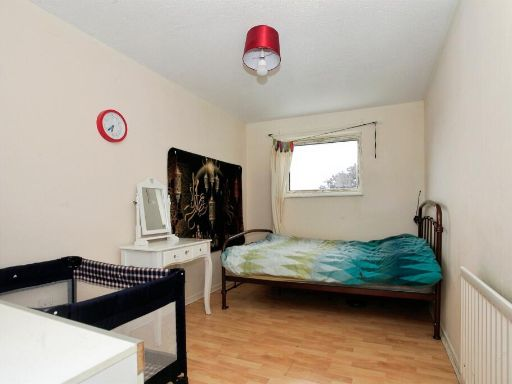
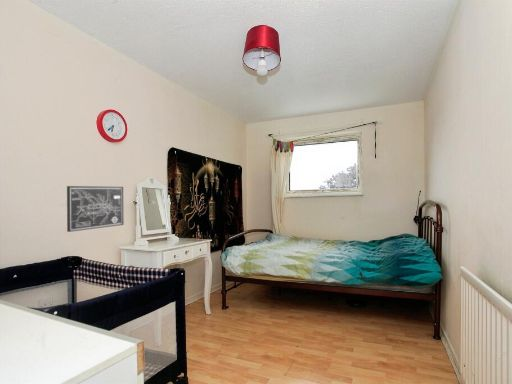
+ wall art (97, 207)
